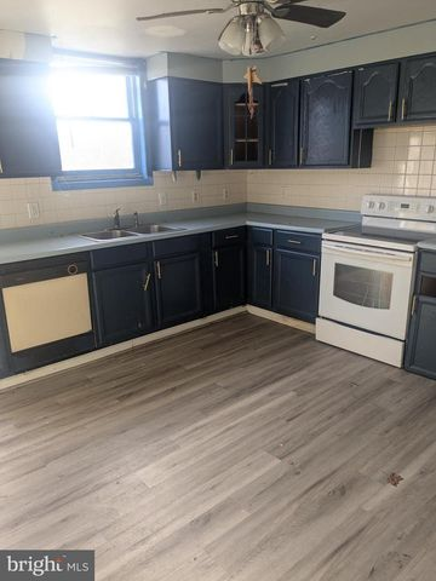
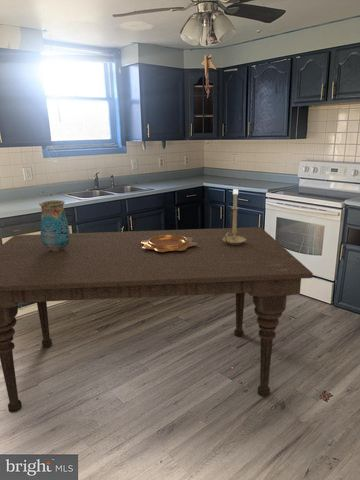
+ decorative bowl (168, 242)
+ candle holder (234, 216)
+ vase (54, 226)
+ dining table (137, 297)
